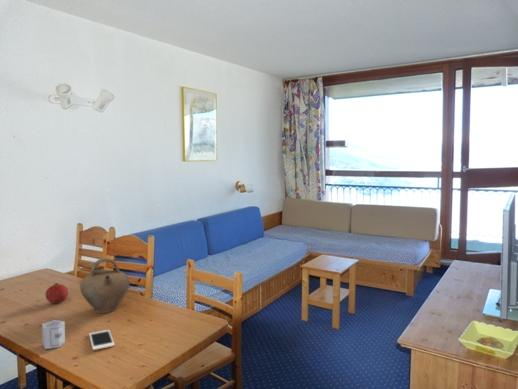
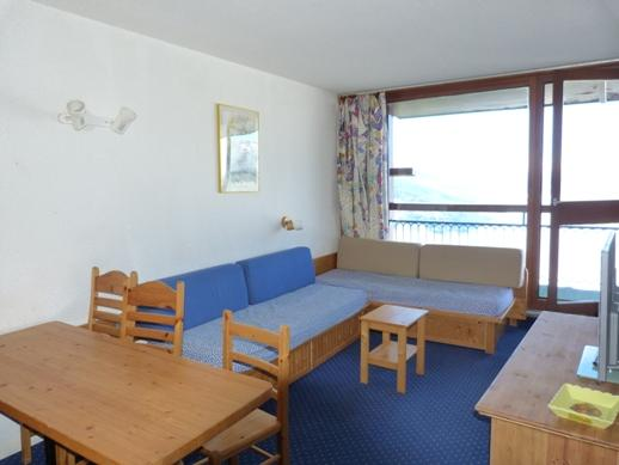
- cell phone (101, 339)
- cup (52, 333)
- jug (105, 284)
- fruit (57, 292)
